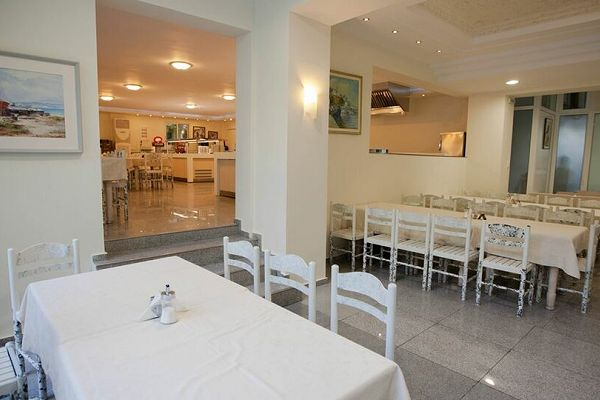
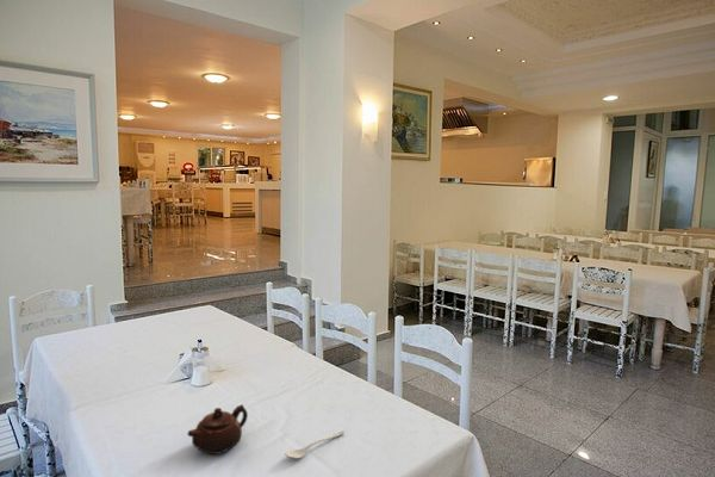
+ spoon (316, 442)
+ teapot (219, 425)
